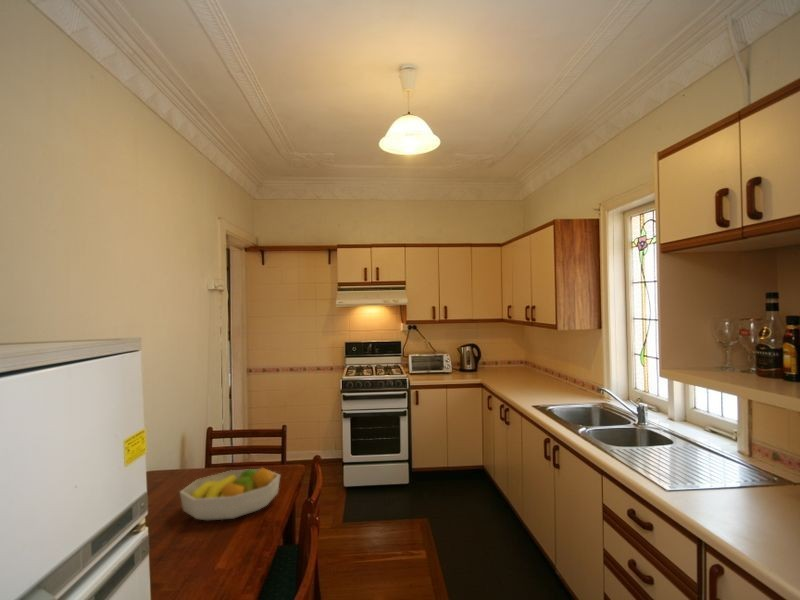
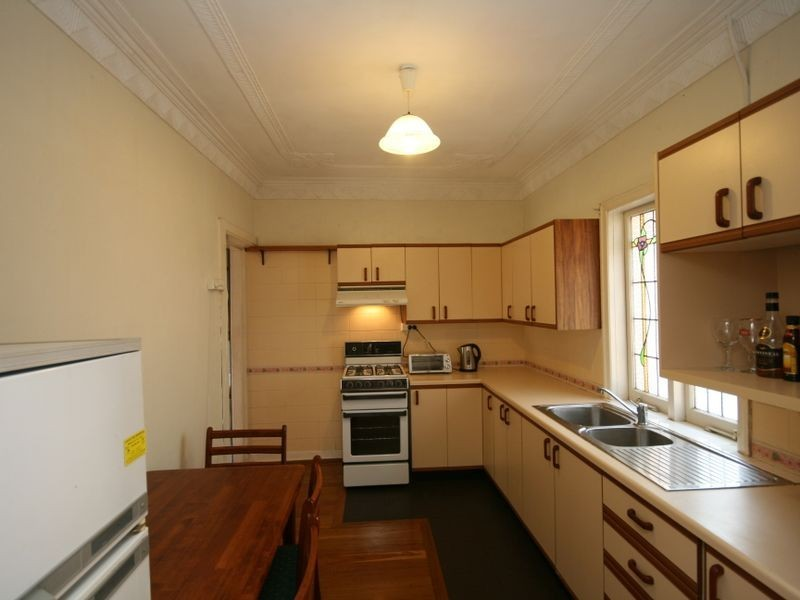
- fruit bowl (232, 489)
